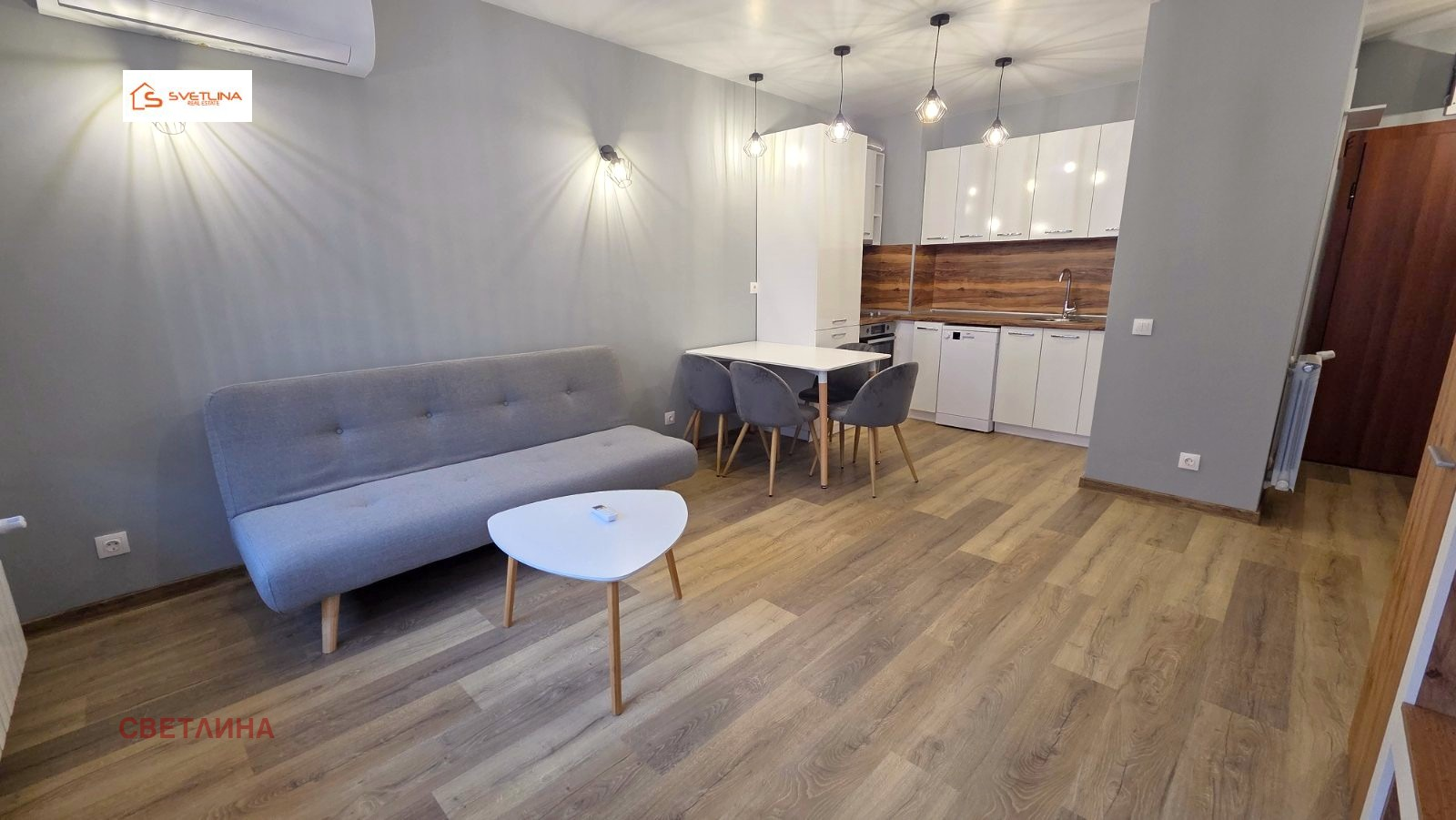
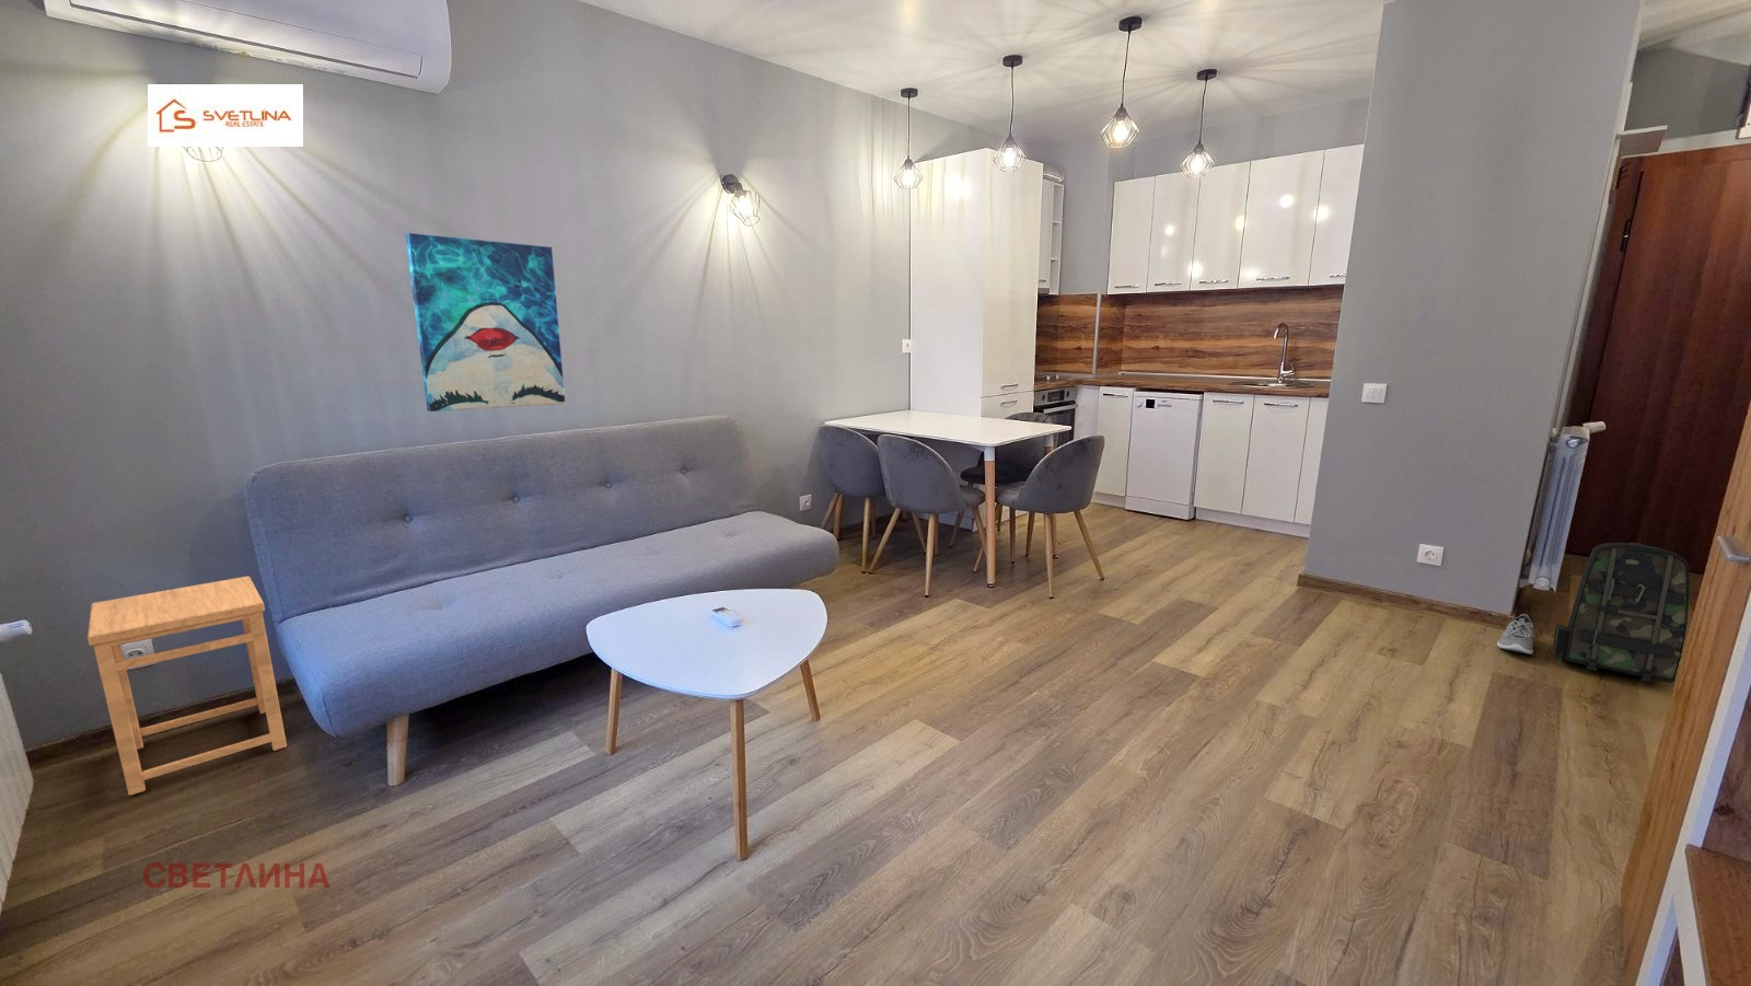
+ side table (189, 654)
+ sneaker (1516, 632)
+ wall art (492, 325)
+ backpack (1625, 605)
